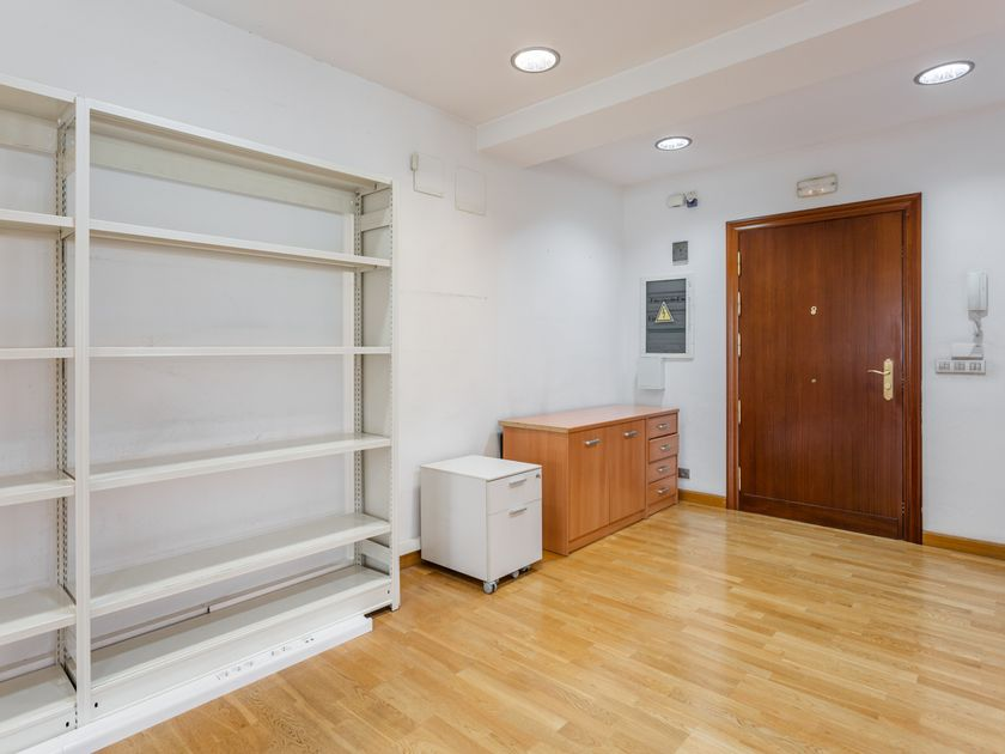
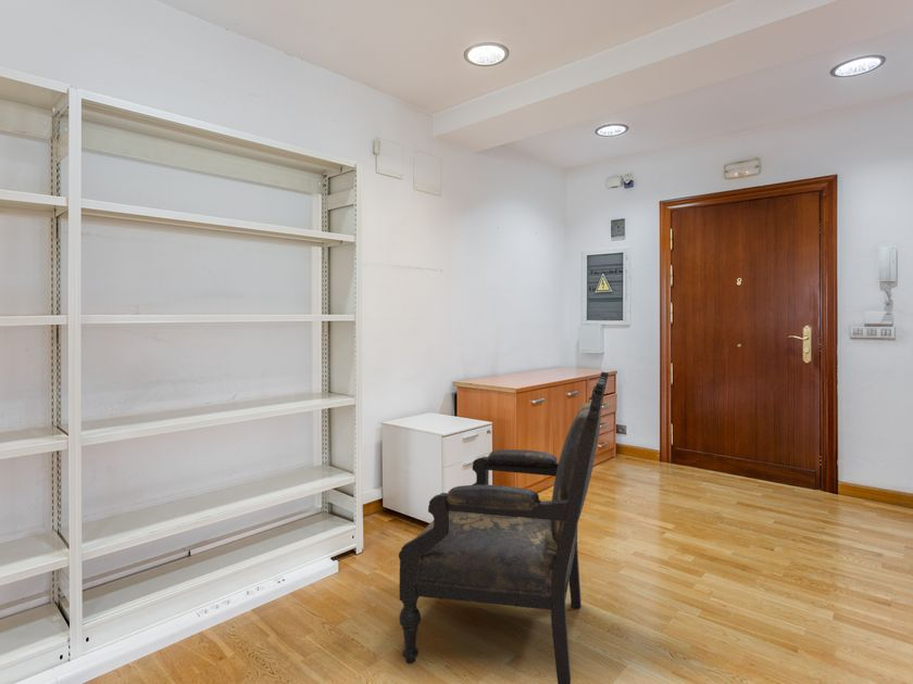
+ armchair (510, 502)
